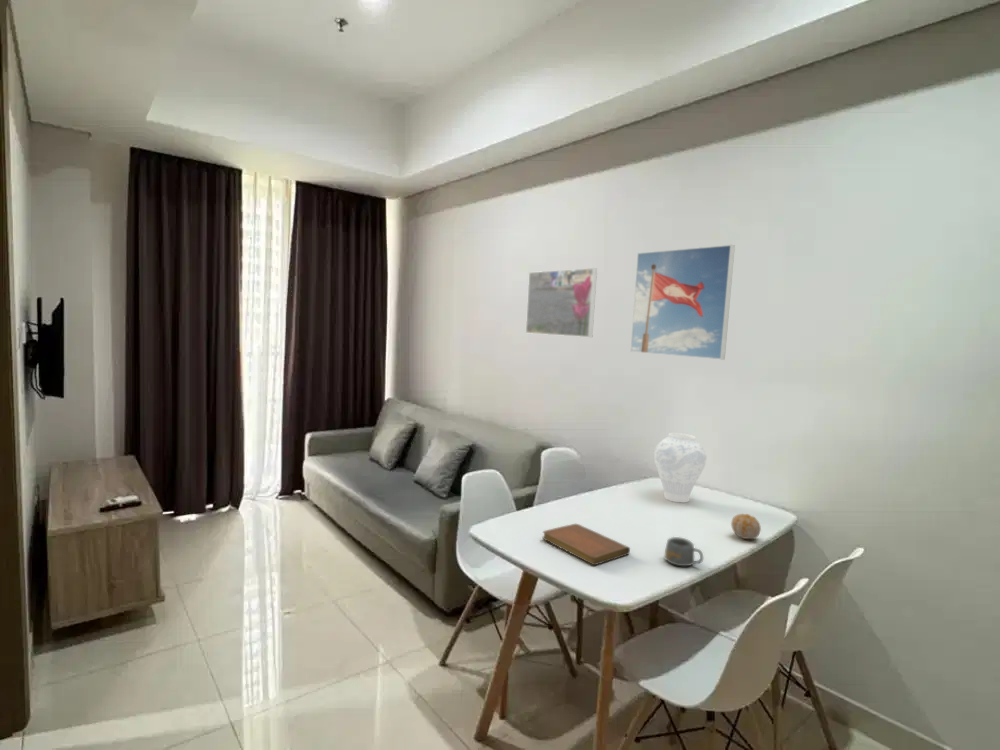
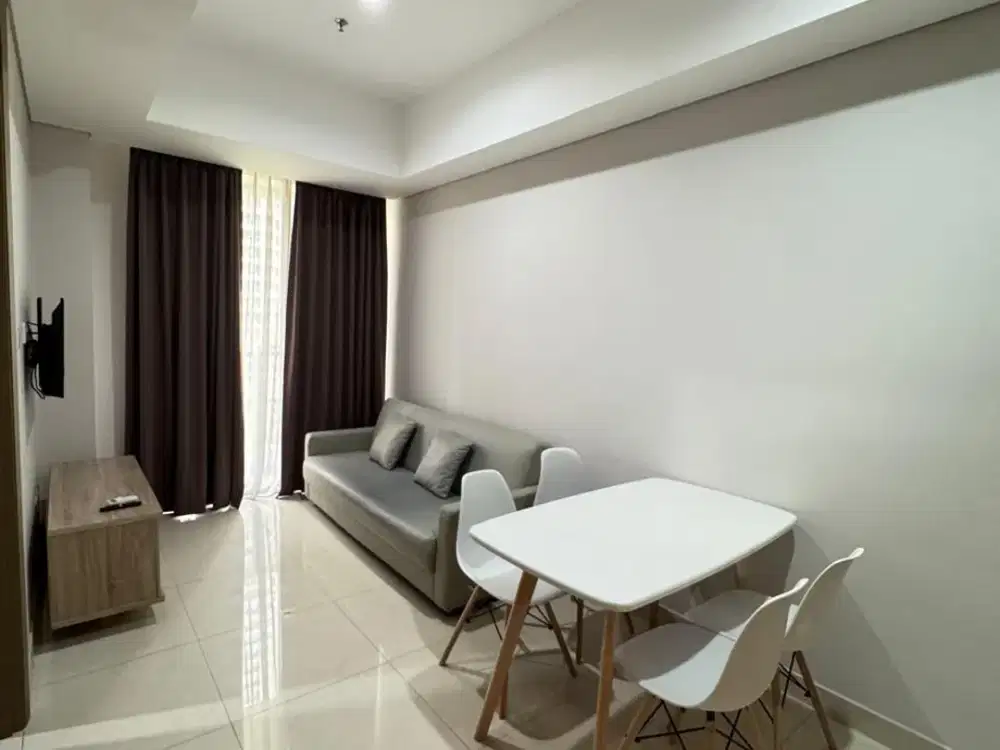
- vase (679, 466)
- mug (684, 552)
- notebook (584, 542)
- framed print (559, 302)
- fruit (745, 526)
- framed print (678, 302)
